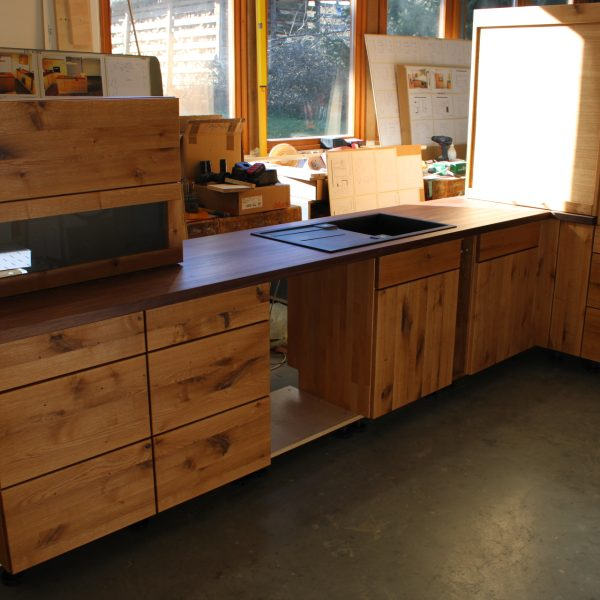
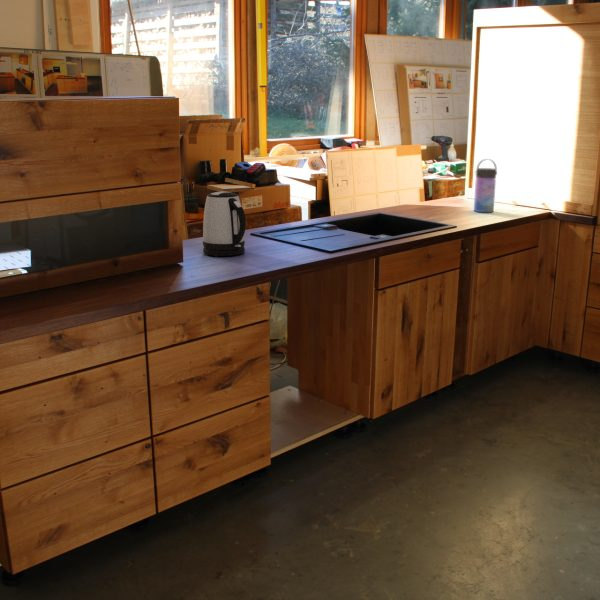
+ water bottle (485, 185)
+ kettle (226, 223)
